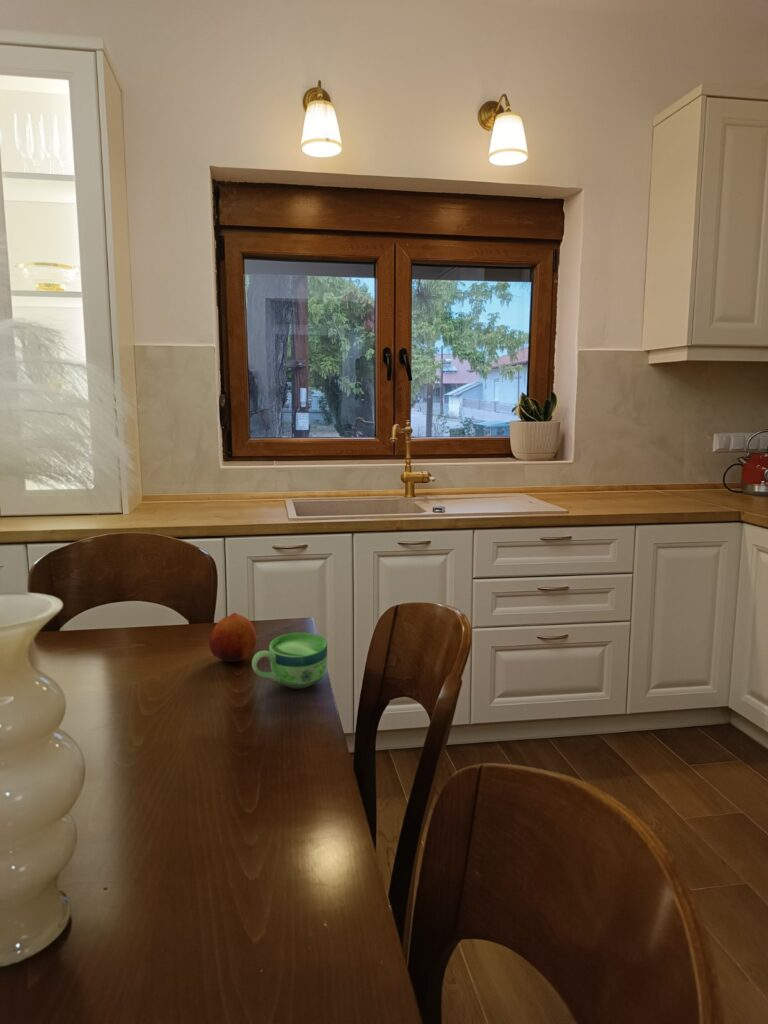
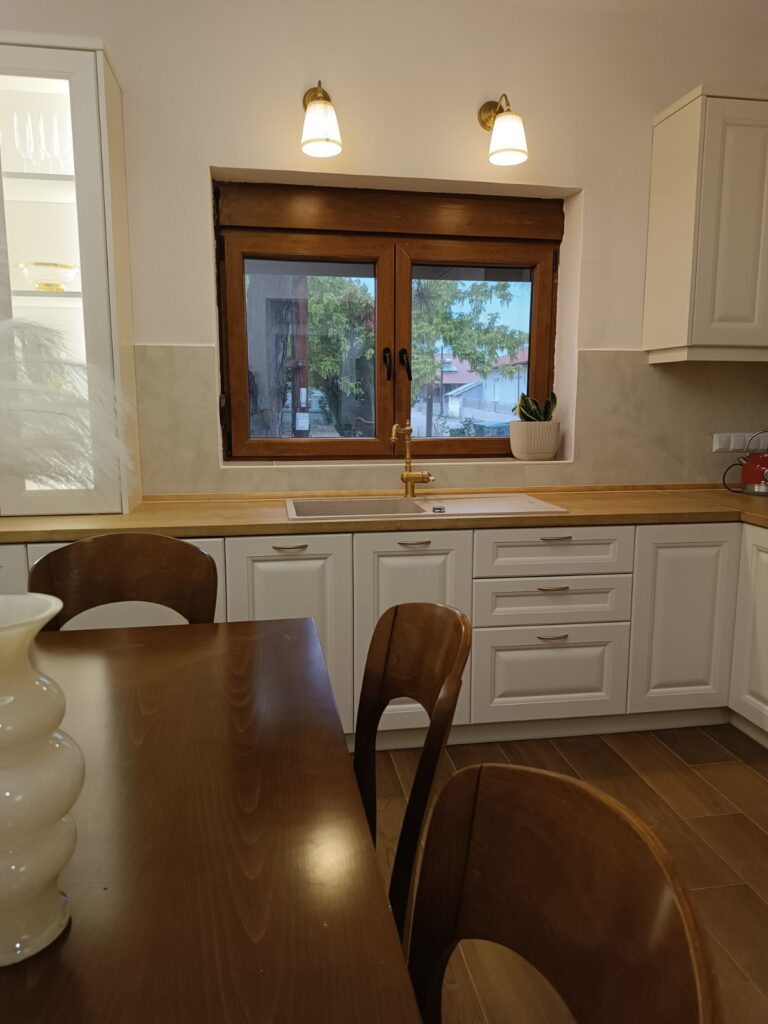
- cup (291, 664)
- fruit (232, 637)
